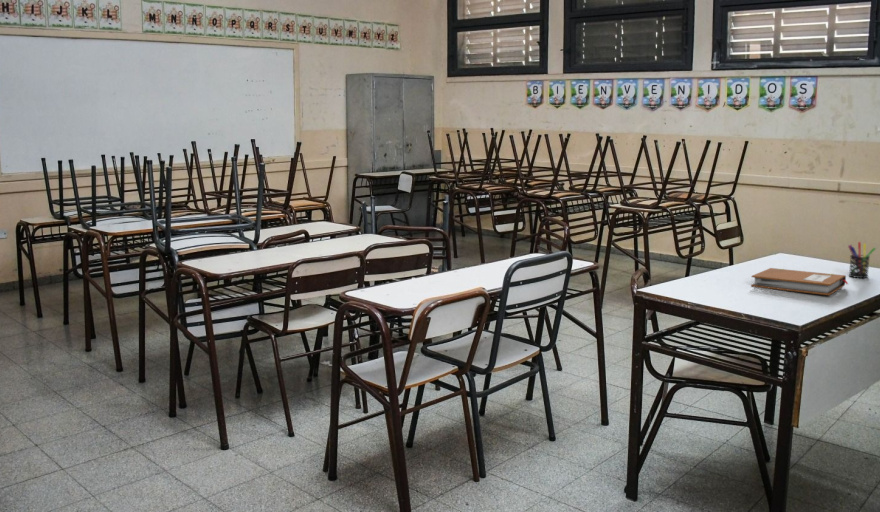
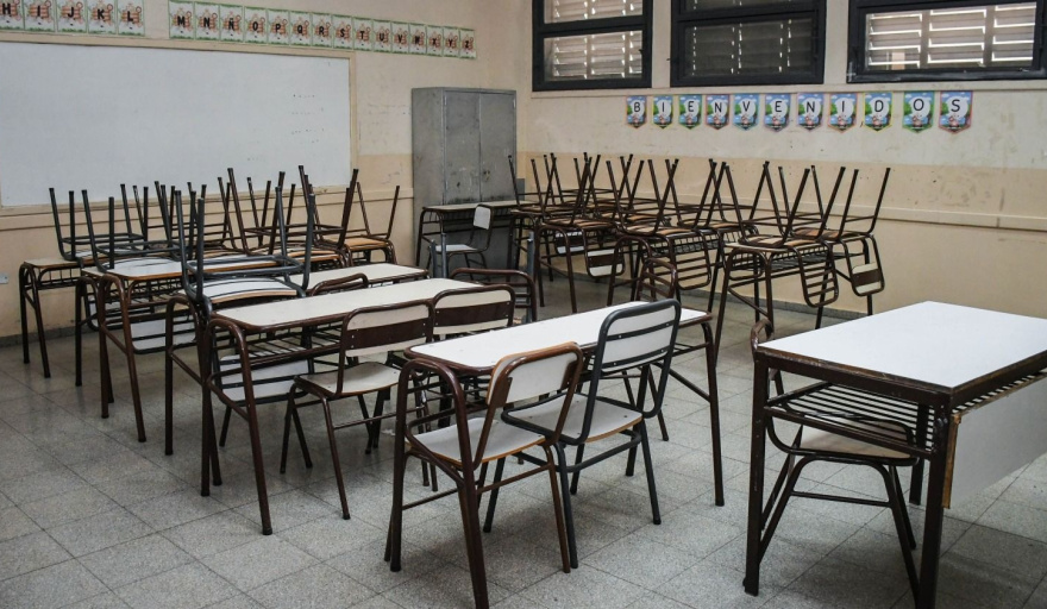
- notebook (800, 280)
- pen holder (861, 259)
